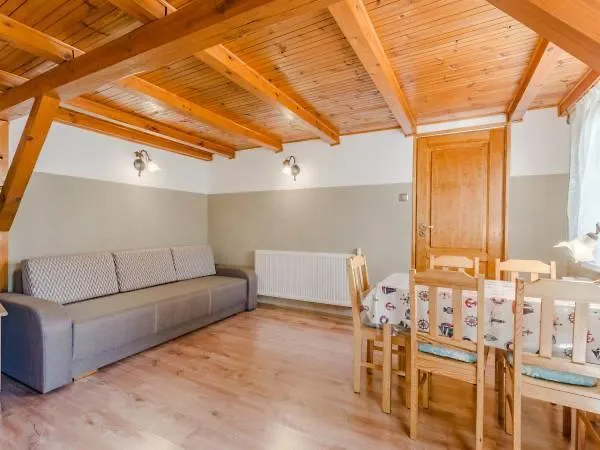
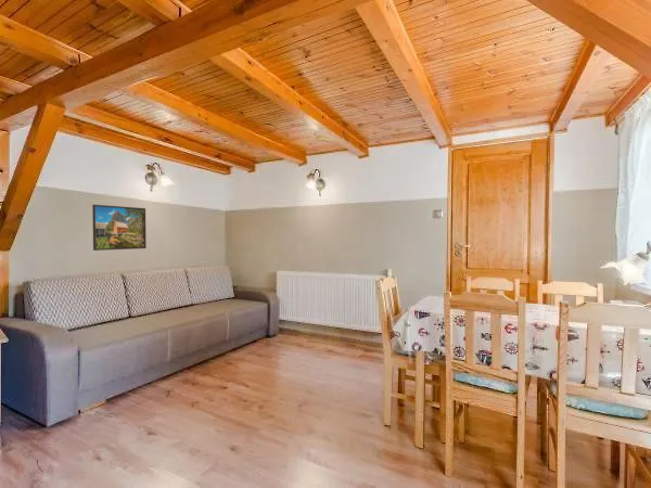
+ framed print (120, 228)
